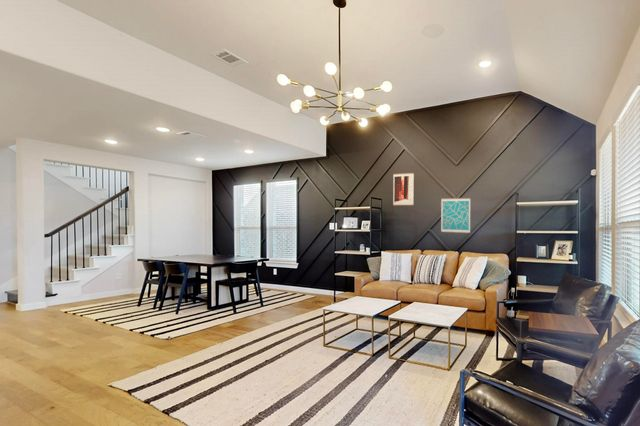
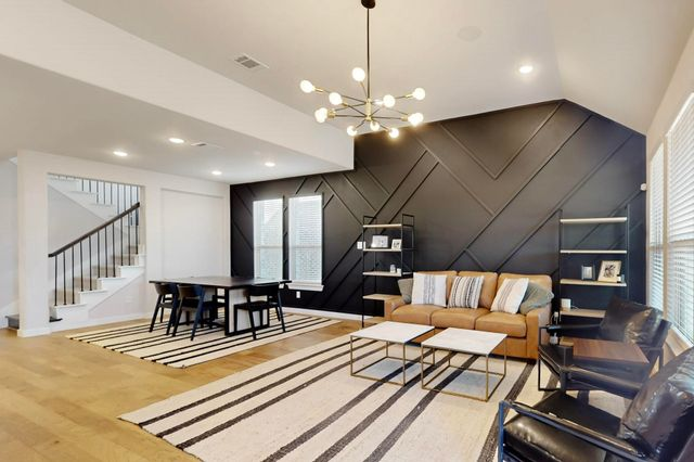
- wall art (403, 189)
- wall art (455, 215)
